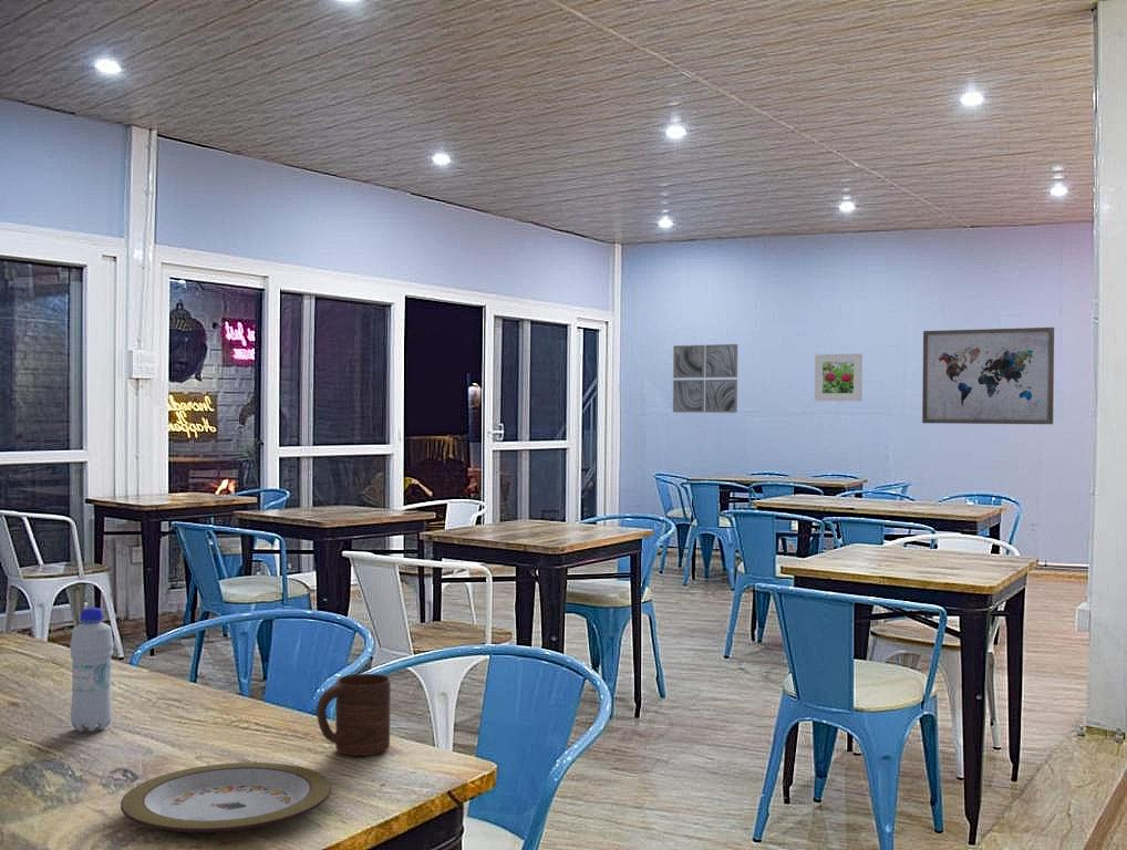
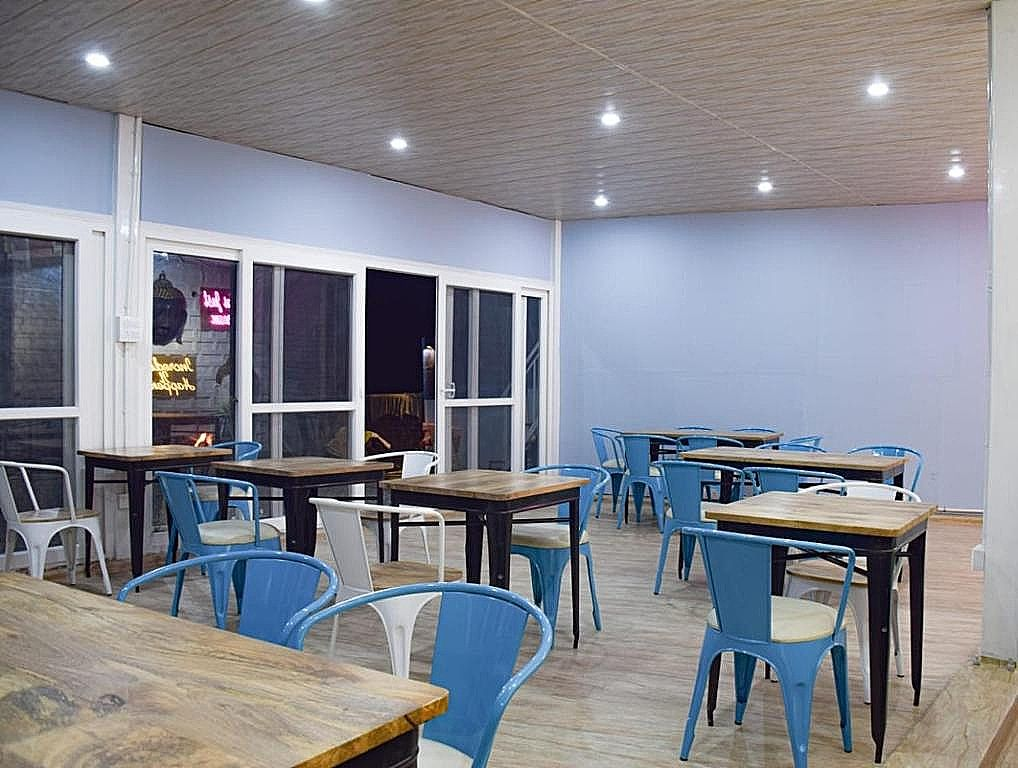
- wall art (986, 376)
- wall art (705, 380)
- cup (356, 716)
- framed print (838, 377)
- plate (228, 800)
- bottle (91, 667)
